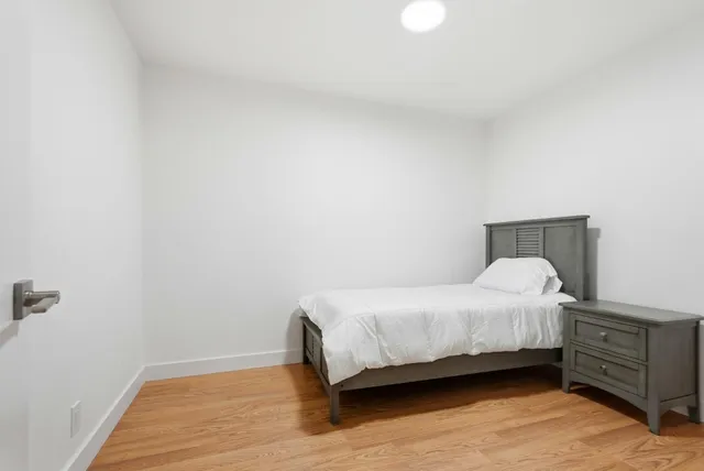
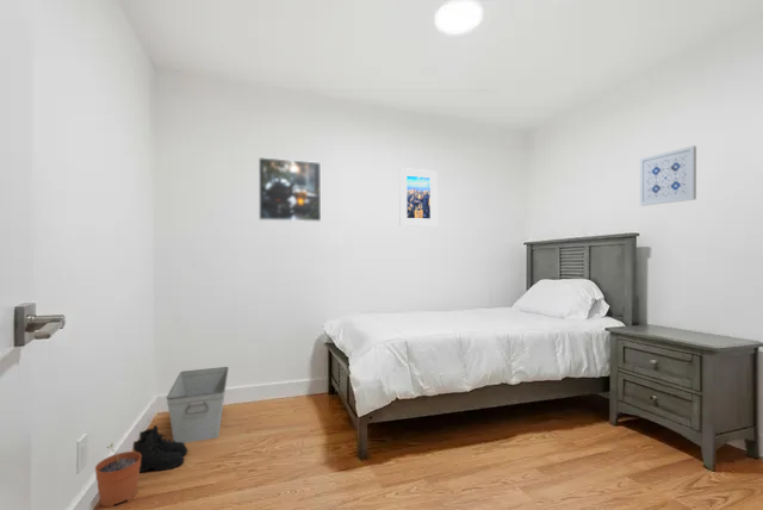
+ wall art (665, 178)
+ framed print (417, 197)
+ storage bin (200, 402)
+ boots (161, 444)
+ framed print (290, 189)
+ plant pot (118, 469)
